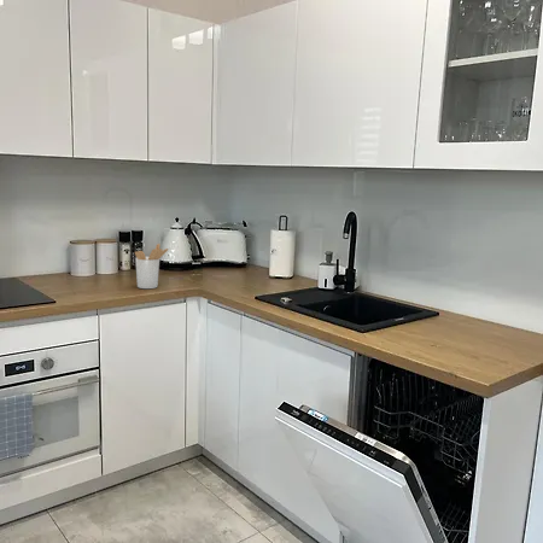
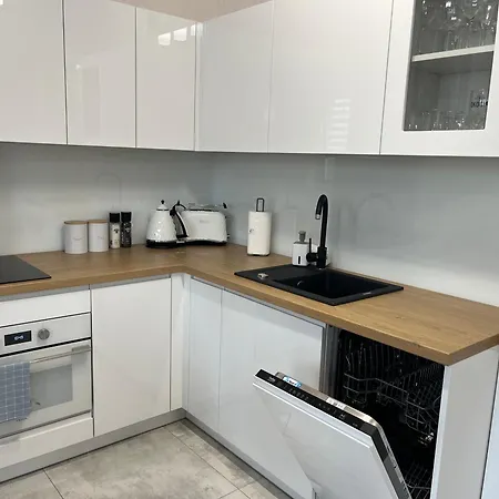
- utensil holder (151, 265)
